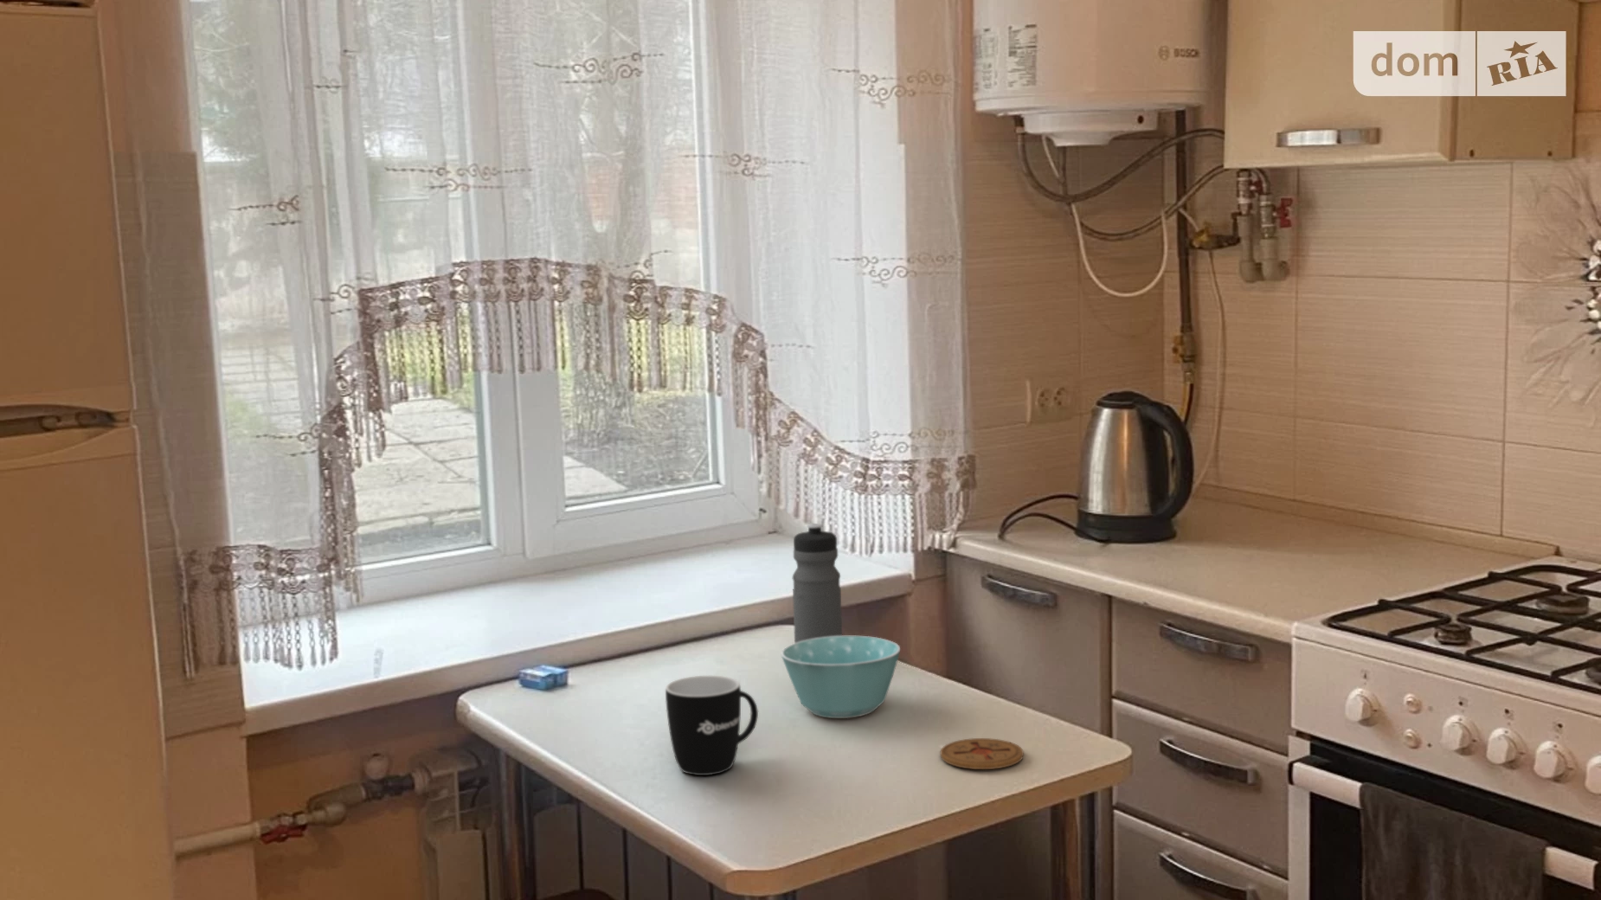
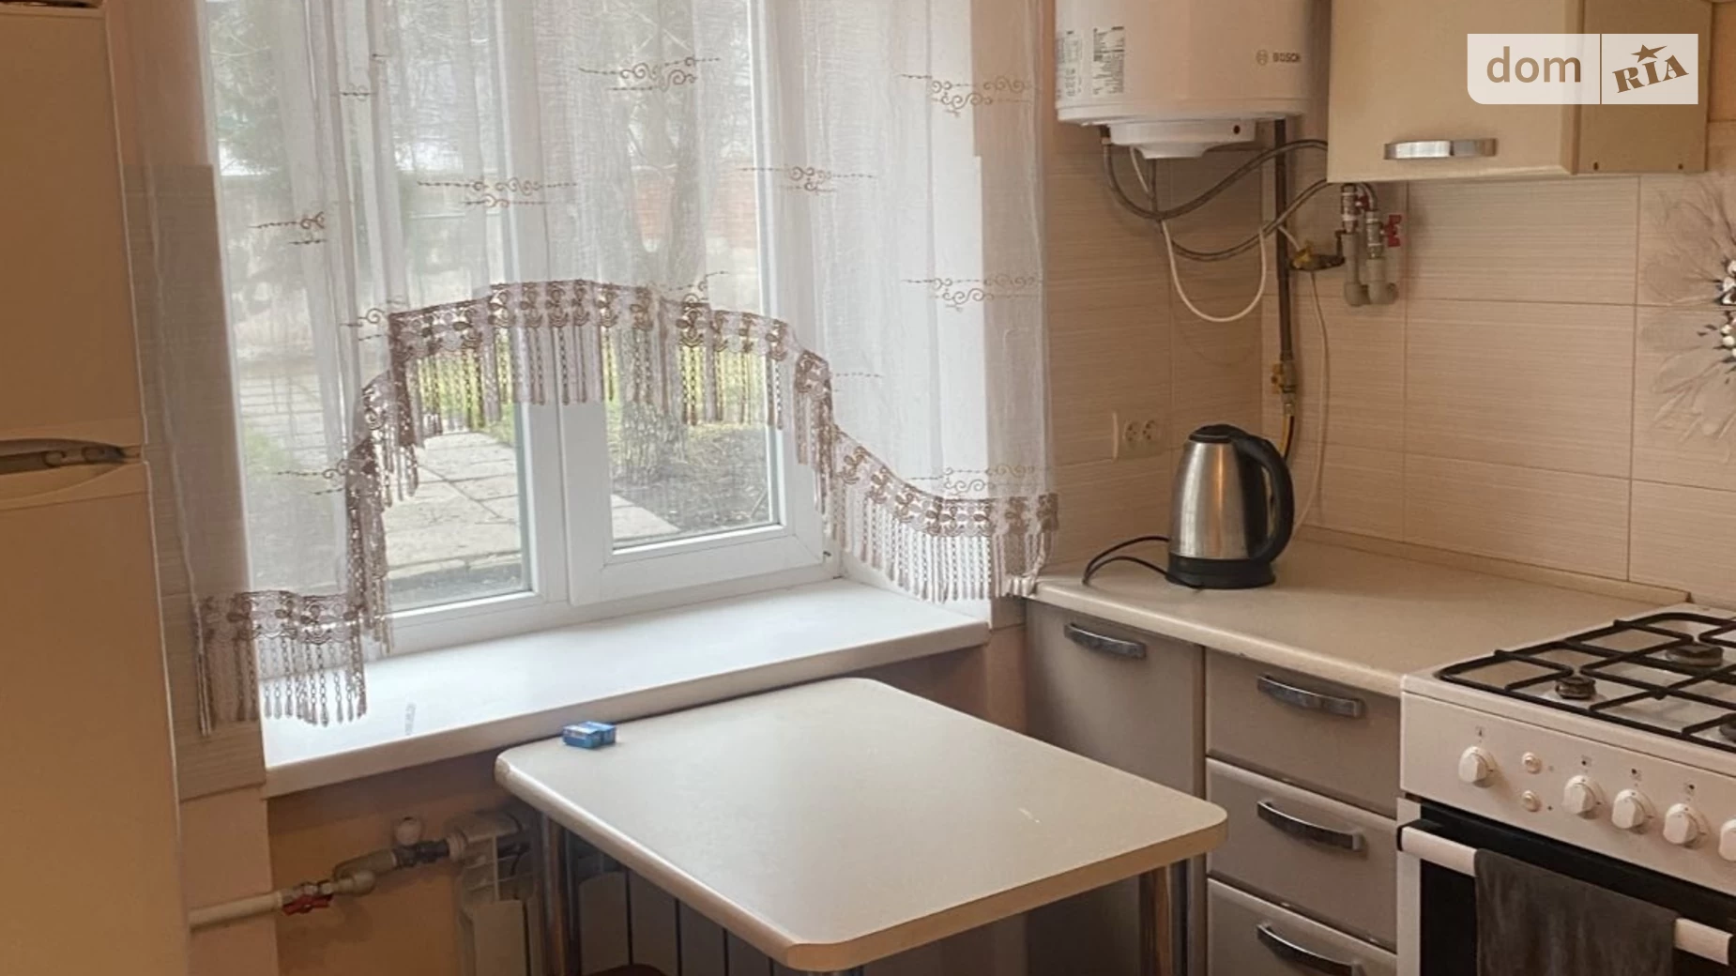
- mug (715, 723)
- bowl (841, 678)
- coaster (981, 753)
- water bottle (816, 591)
